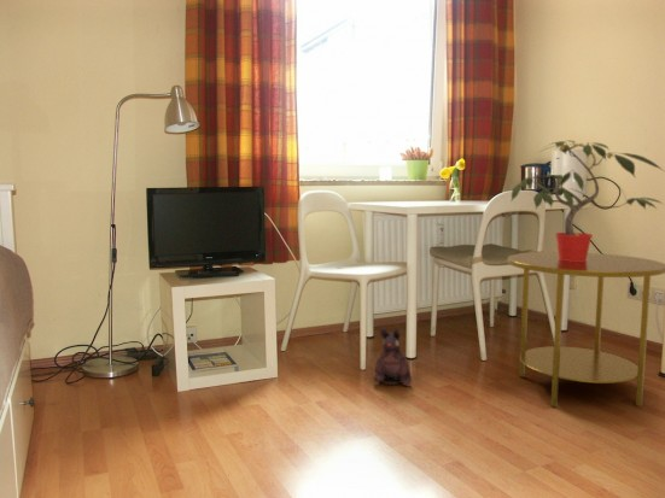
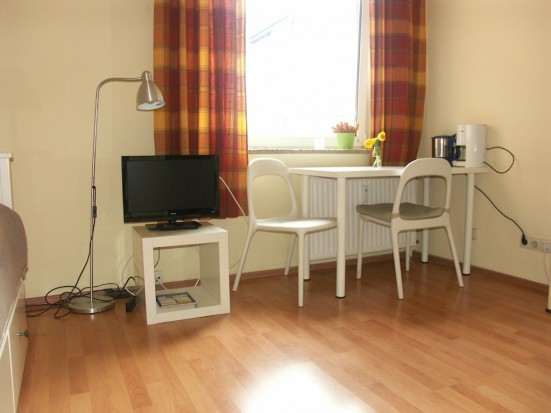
- potted plant (583, 200)
- side table (595, 326)
- plush toy (391, 352)
